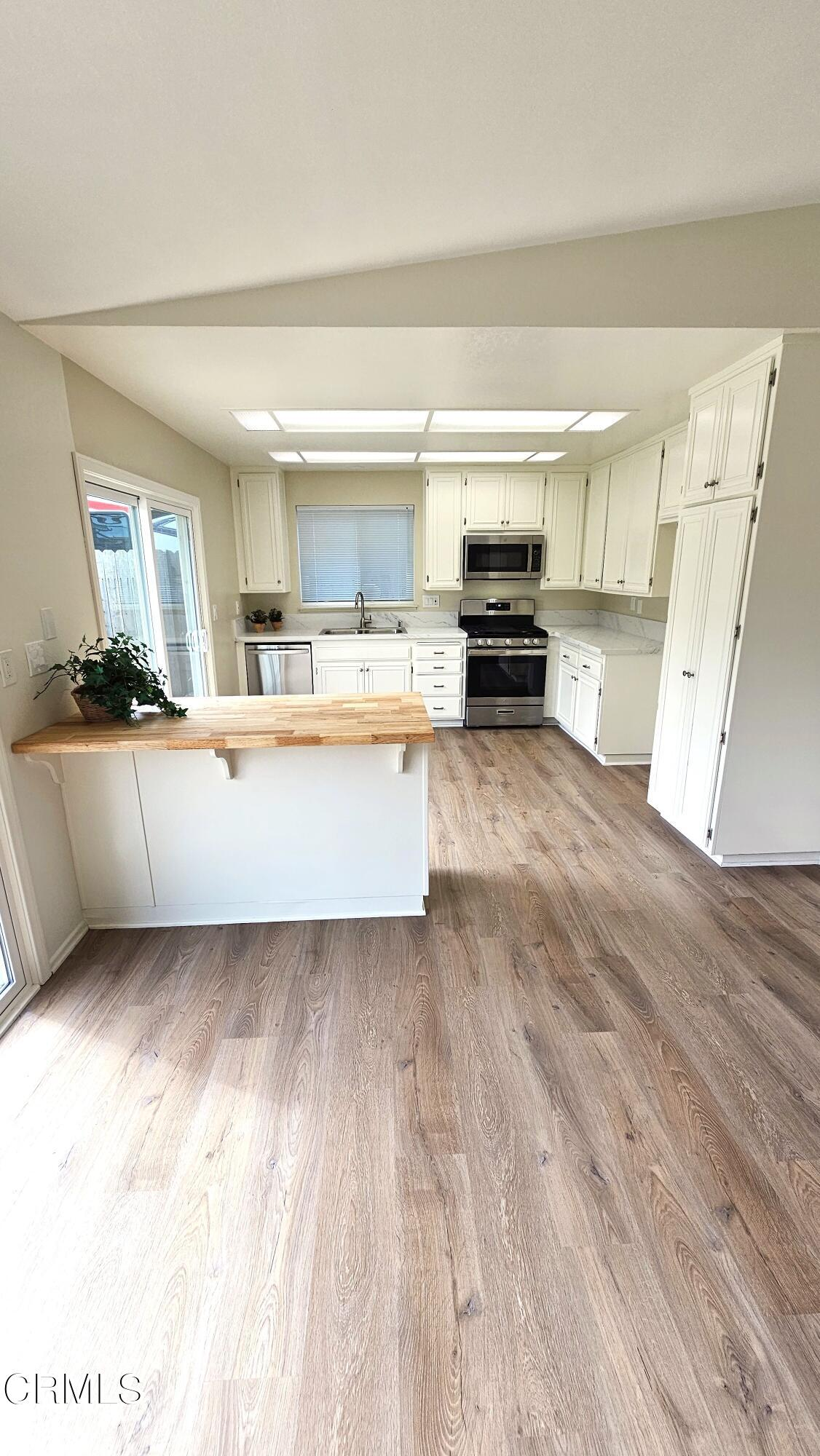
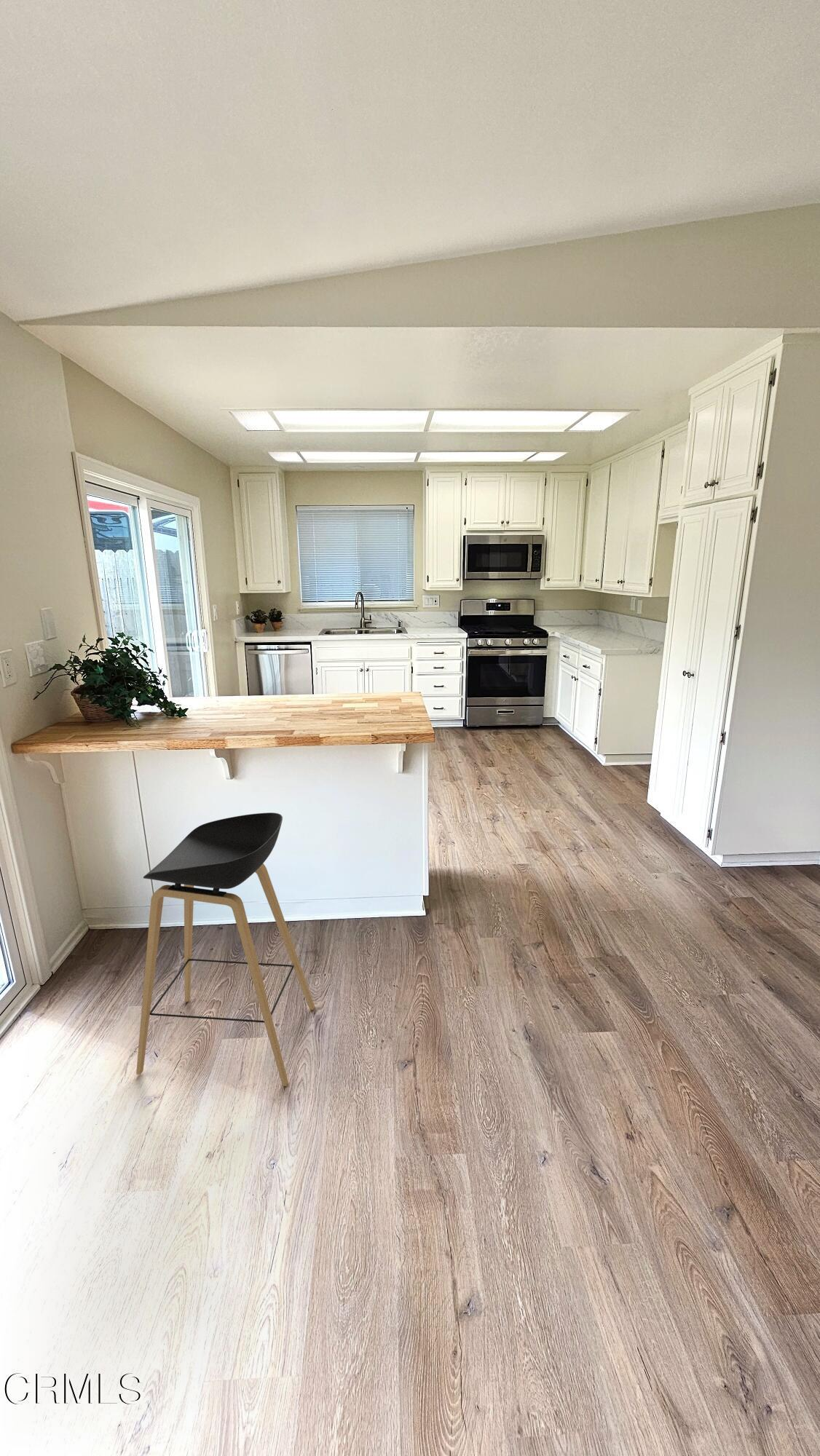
+ stool (240, 935)
